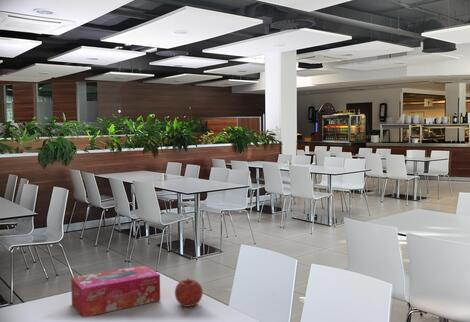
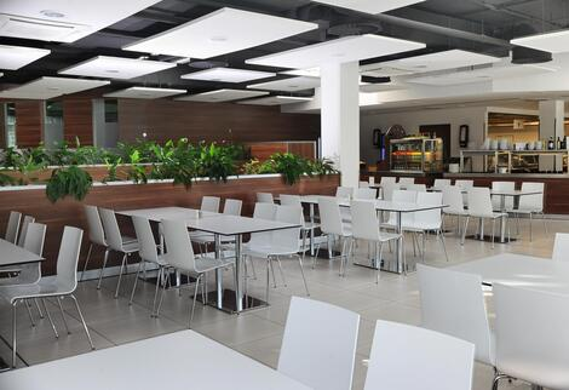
- fruit (188, 290)
- tissue box (116, 289)
